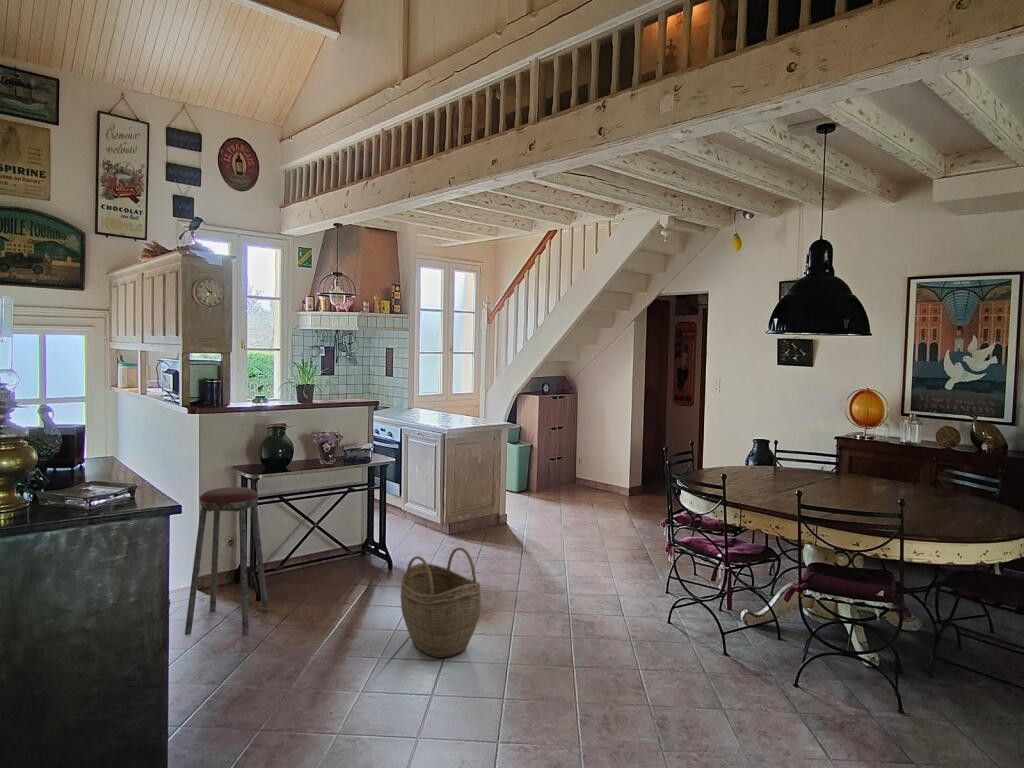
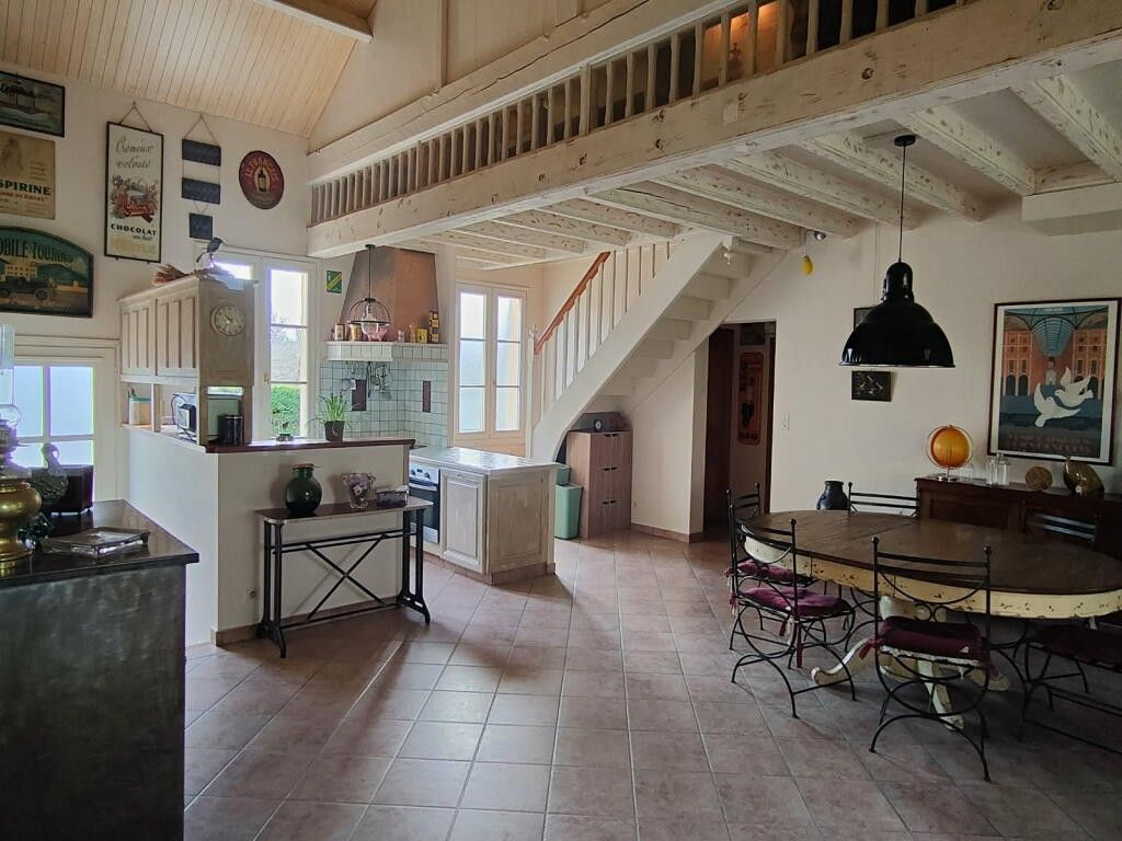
- music stool (240, 556)
- woven basket (440, 598)
